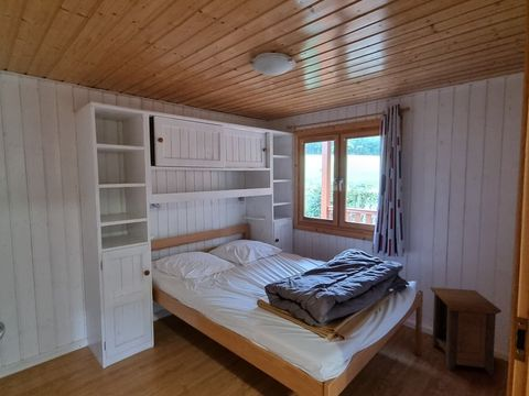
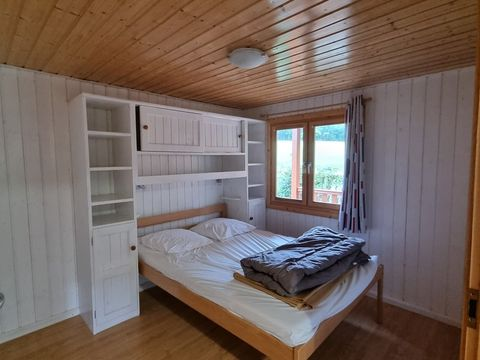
- nightstand (461, 328)
